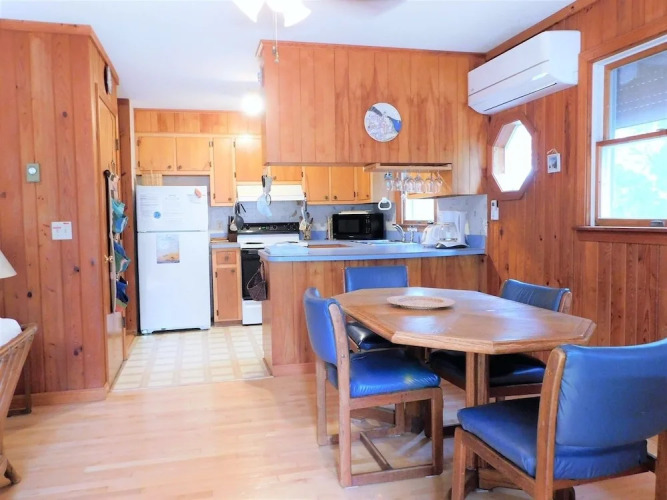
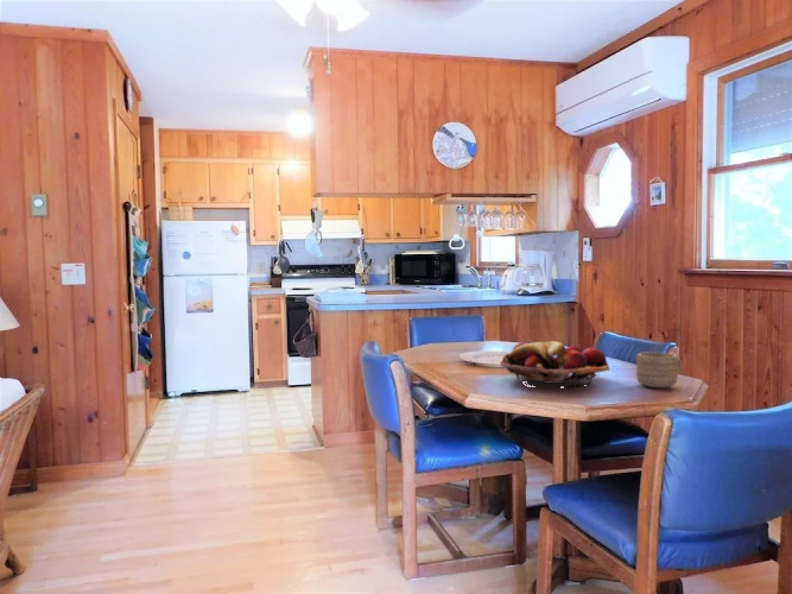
+ mug (660, 369)
+ fruit basket (553, 361)
